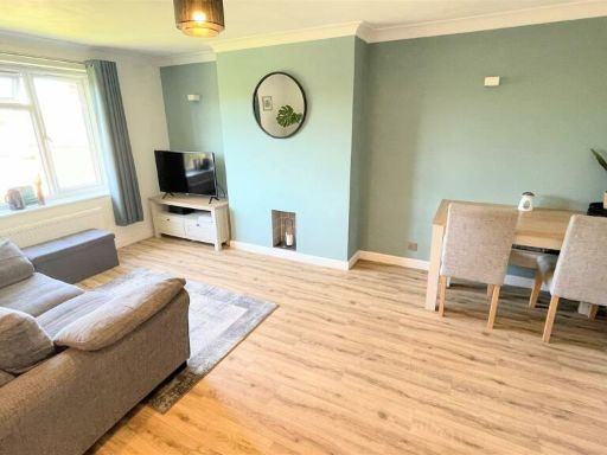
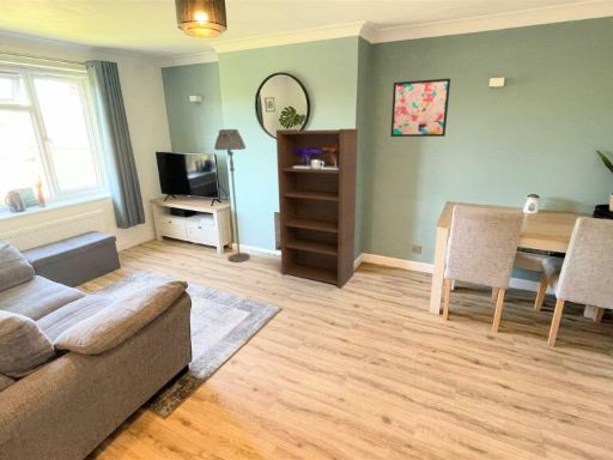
+ wall art (419, 109)
+ bookshelf (317, 206)
+ floor lamp (233, 196)
